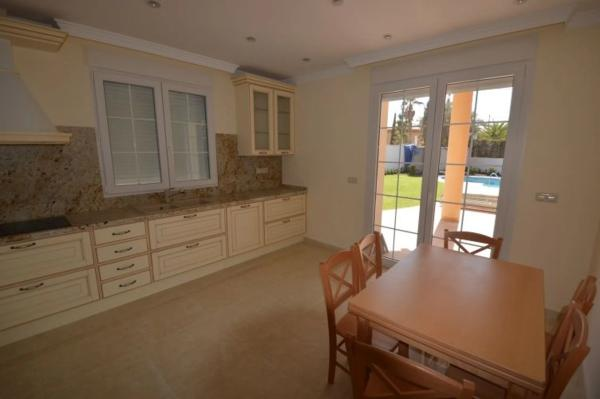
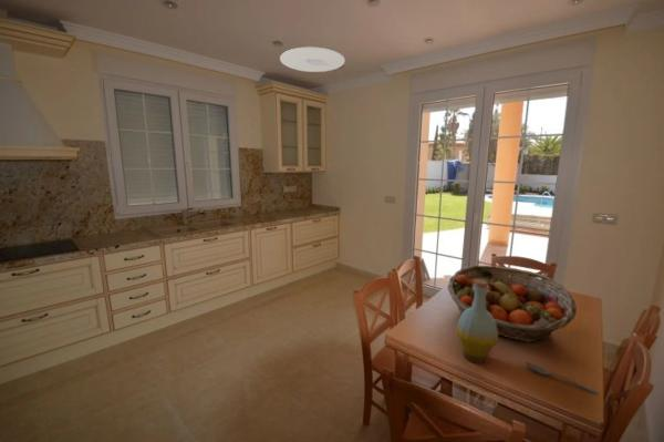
+ fruit basket (505, 300)
+ bottle (477, 320)
+ spoon (559, 376)
+ ceiling light (312, 58)
